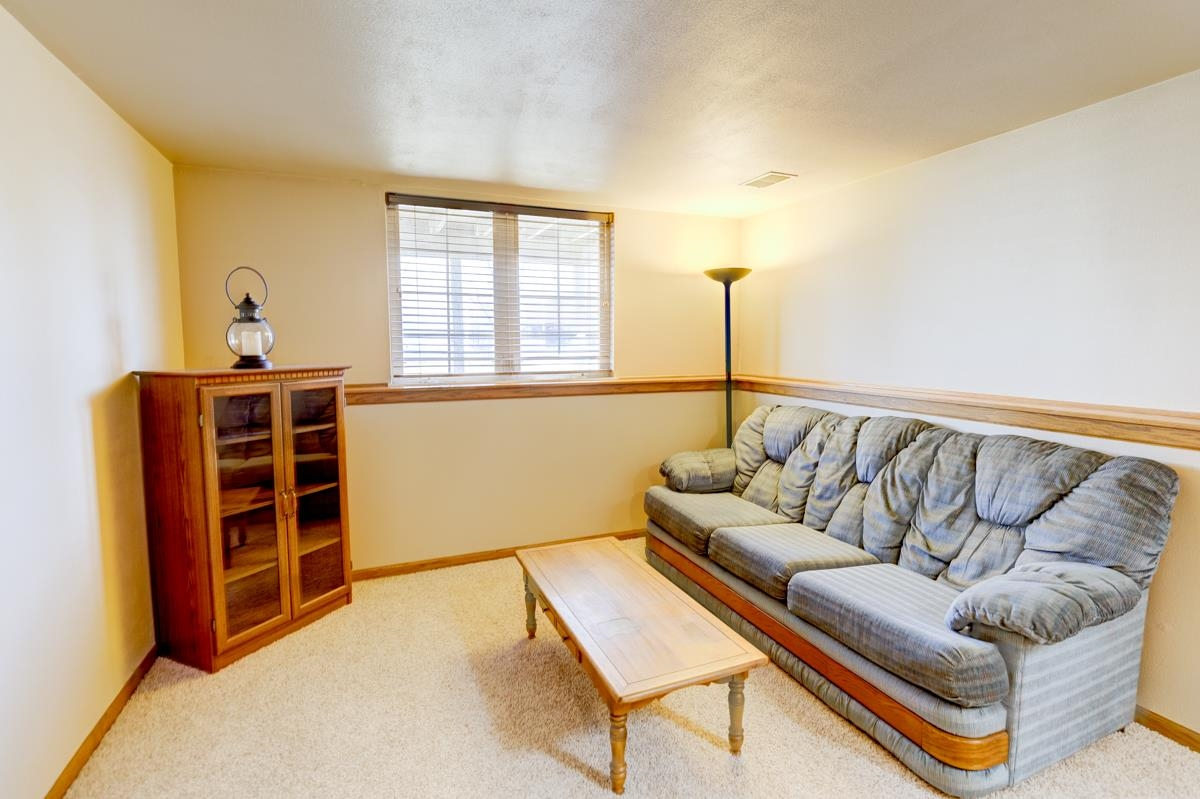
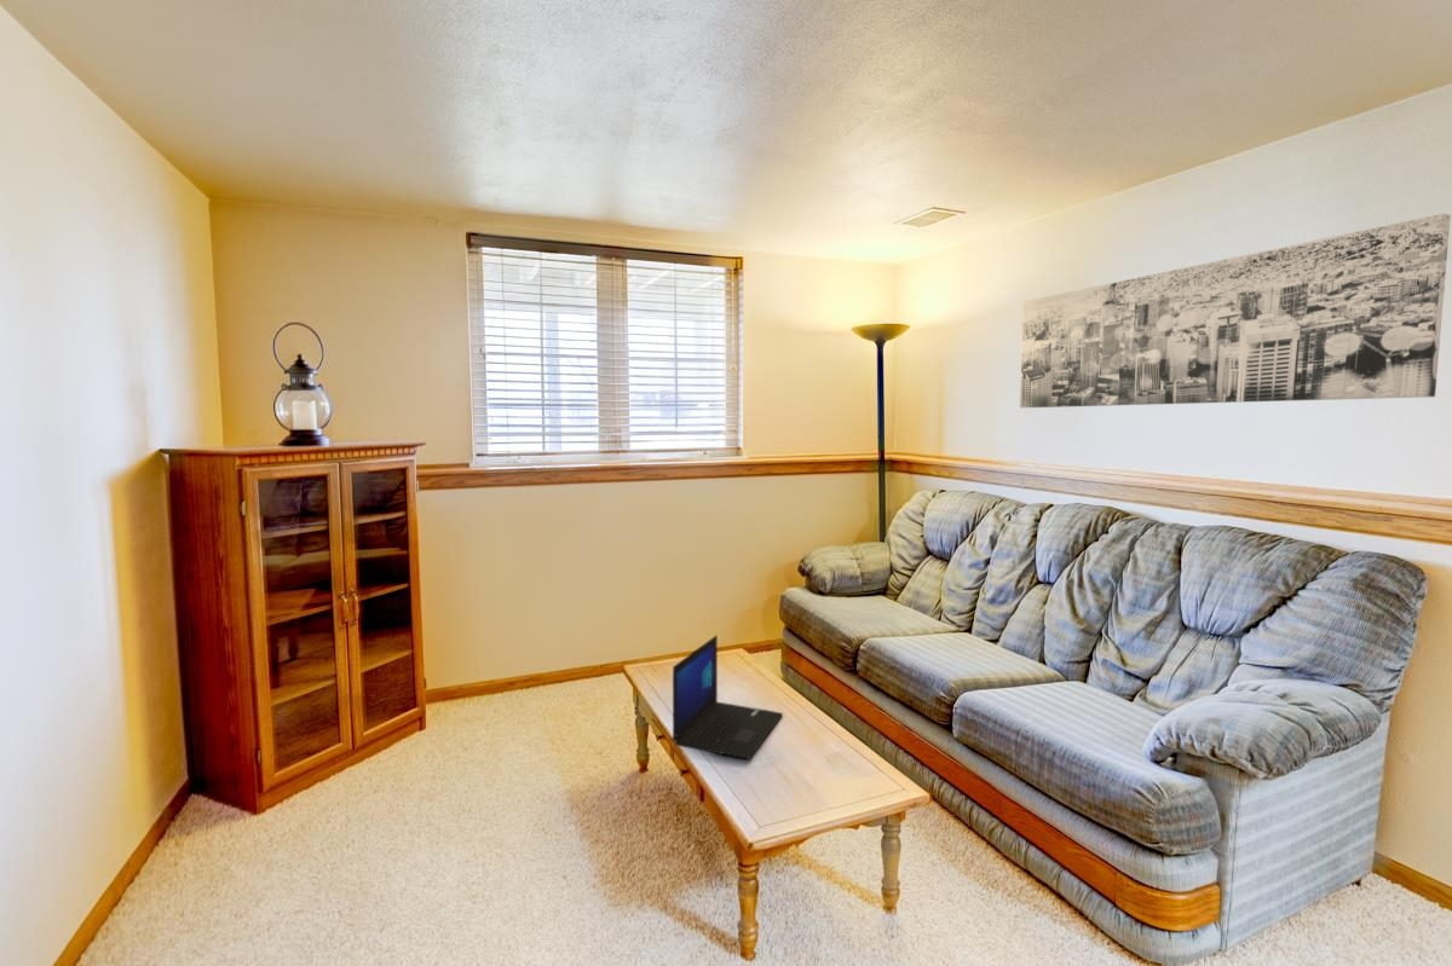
+ wall art (1177, 336)
+ laptop (730, 704)
